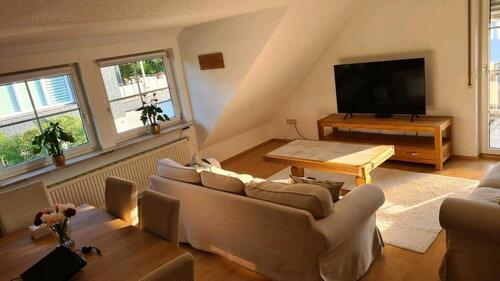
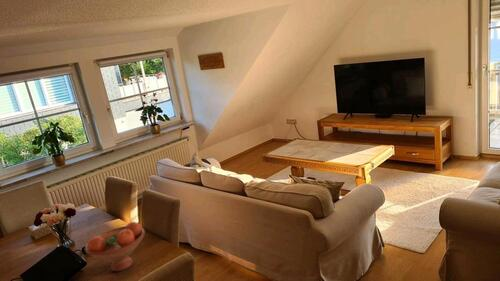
+ fruit bowl (117, 247)
